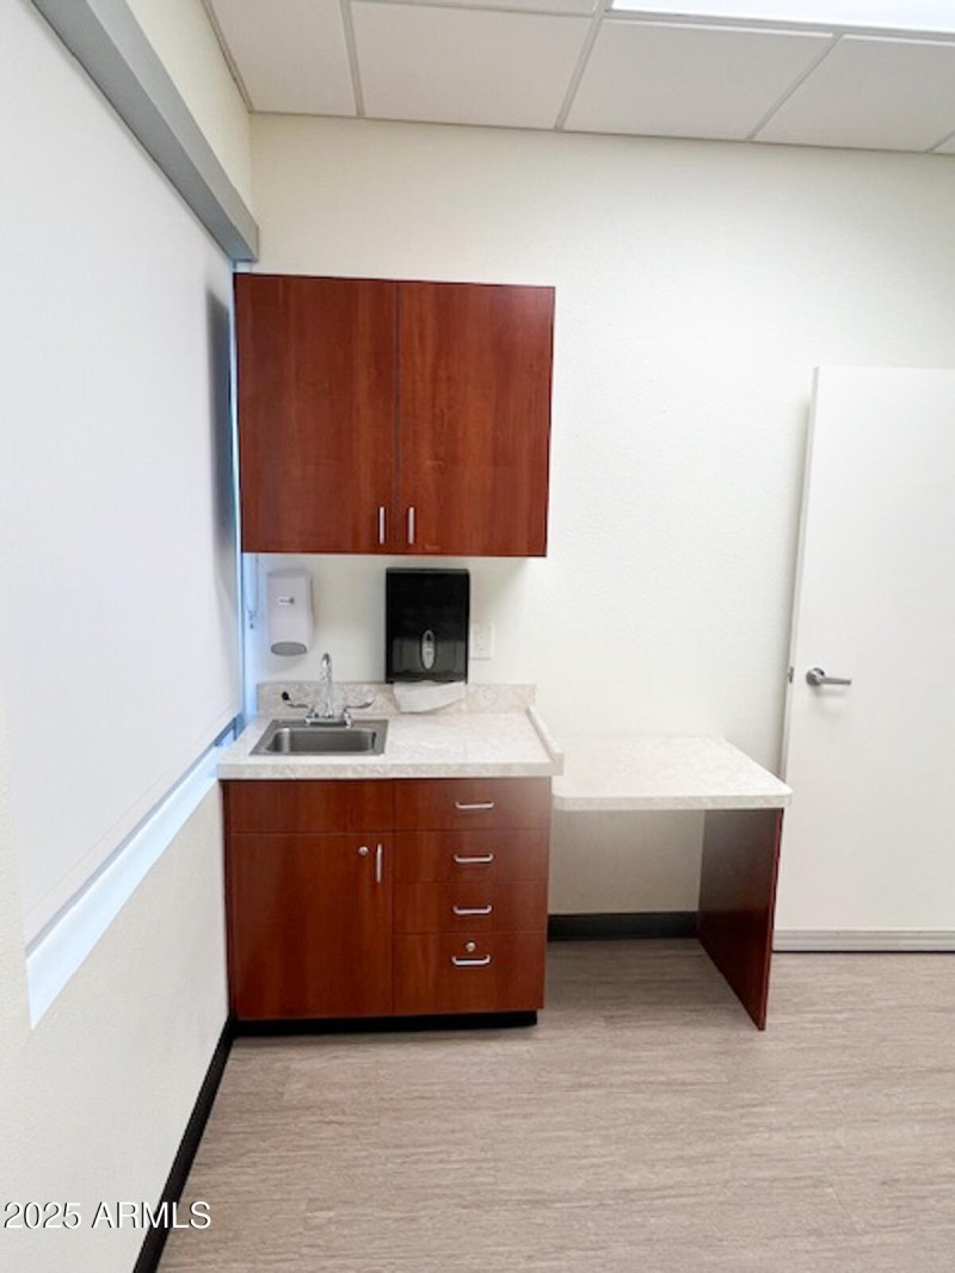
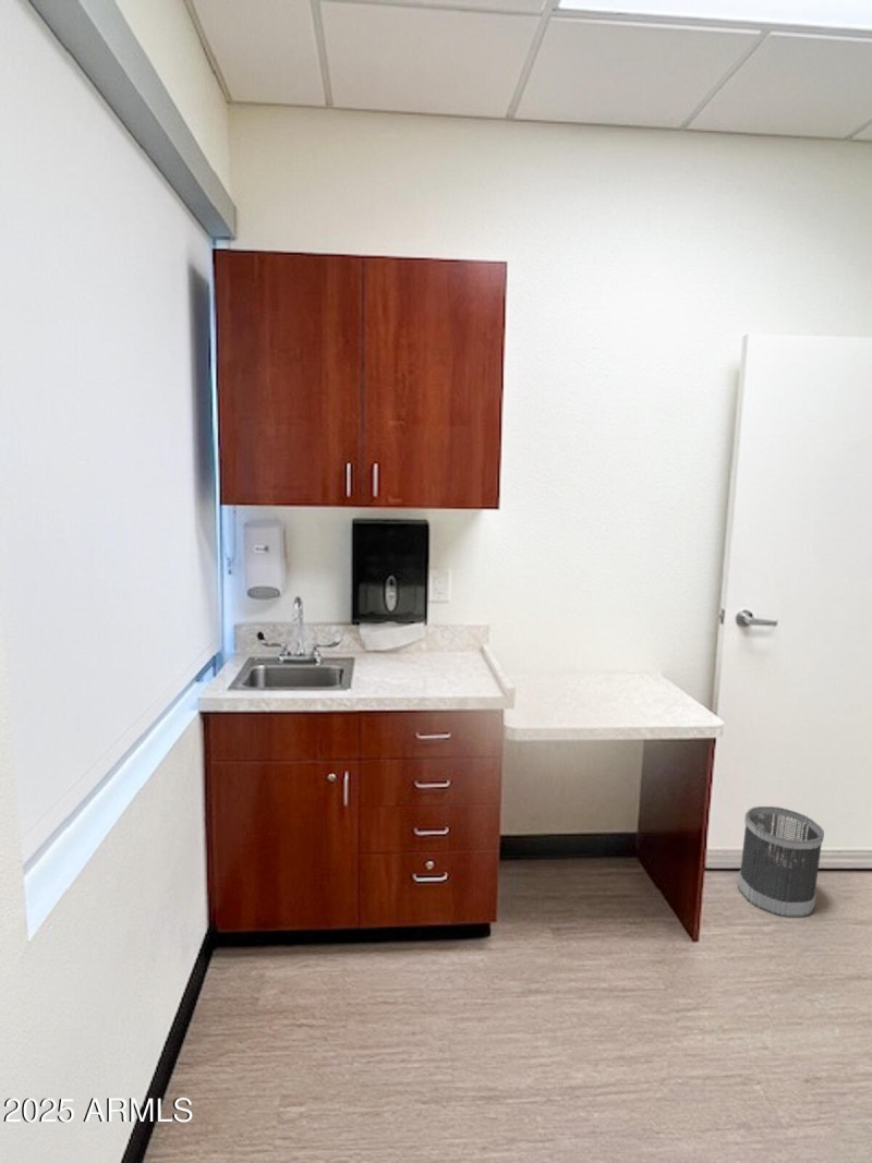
+ wastebasket (779, 859)
